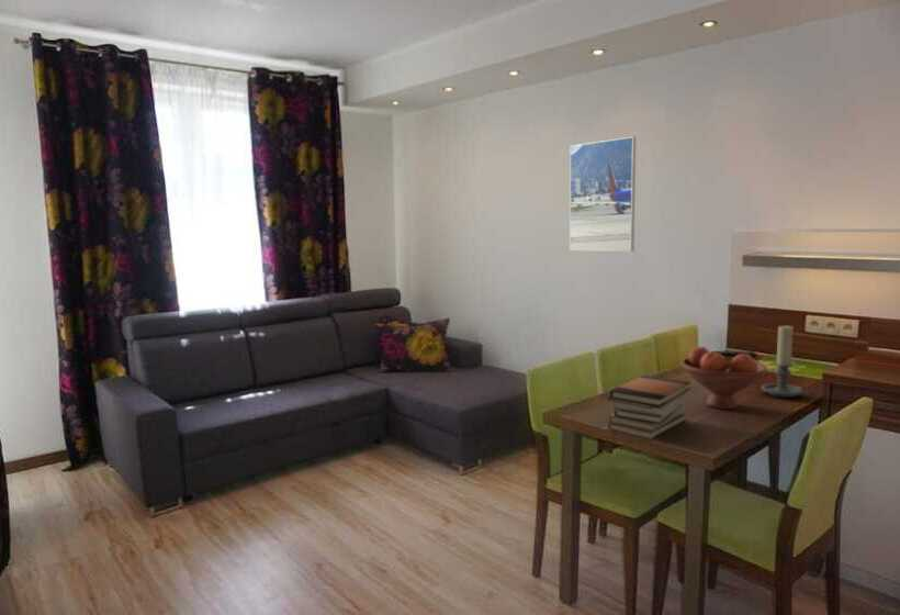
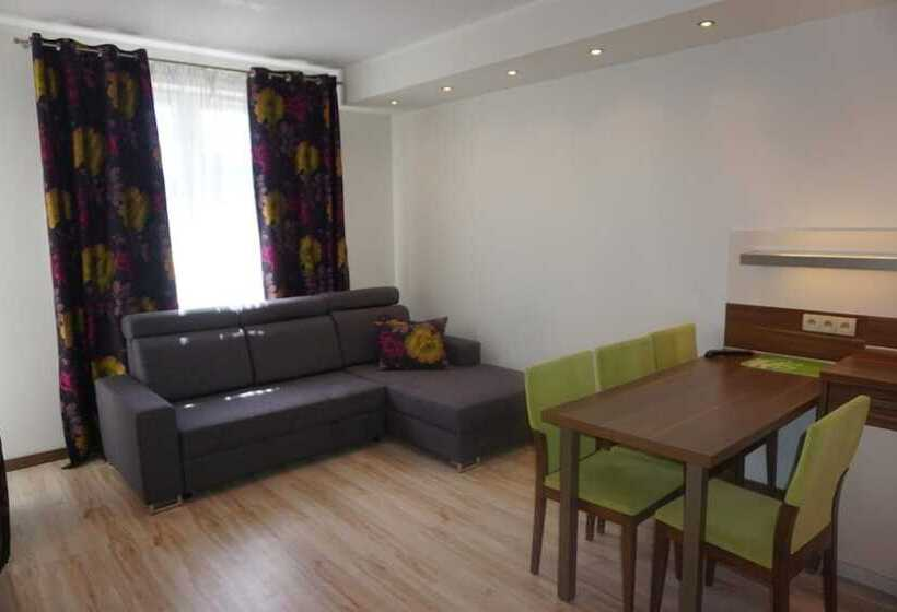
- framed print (600, 197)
- fruit bowl (722, 377)
- candle holder (788, 360)
- book stack (649, 405)
